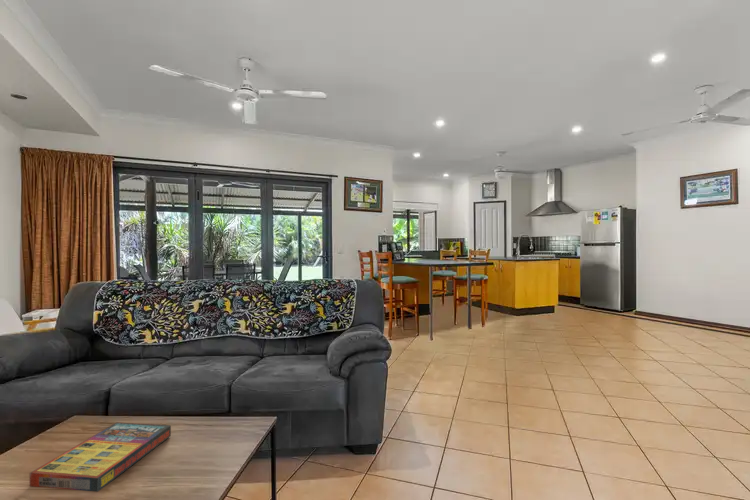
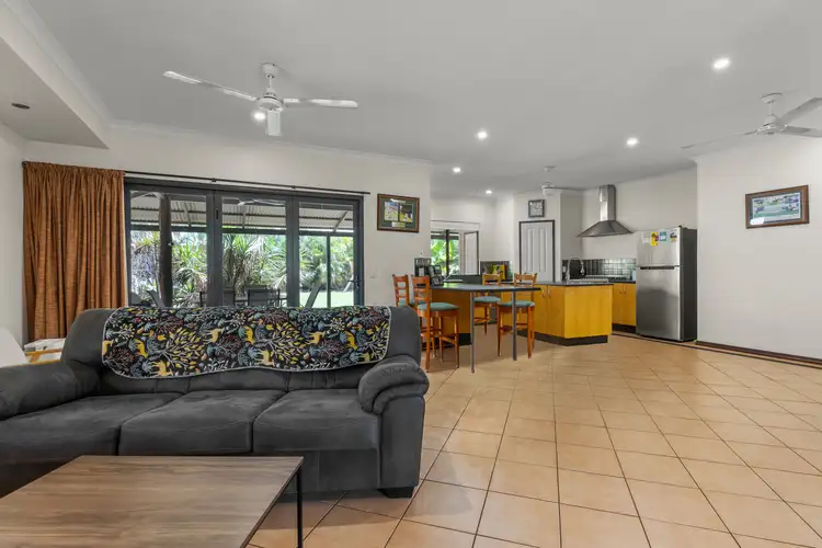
- game compilation box (108, 452)
